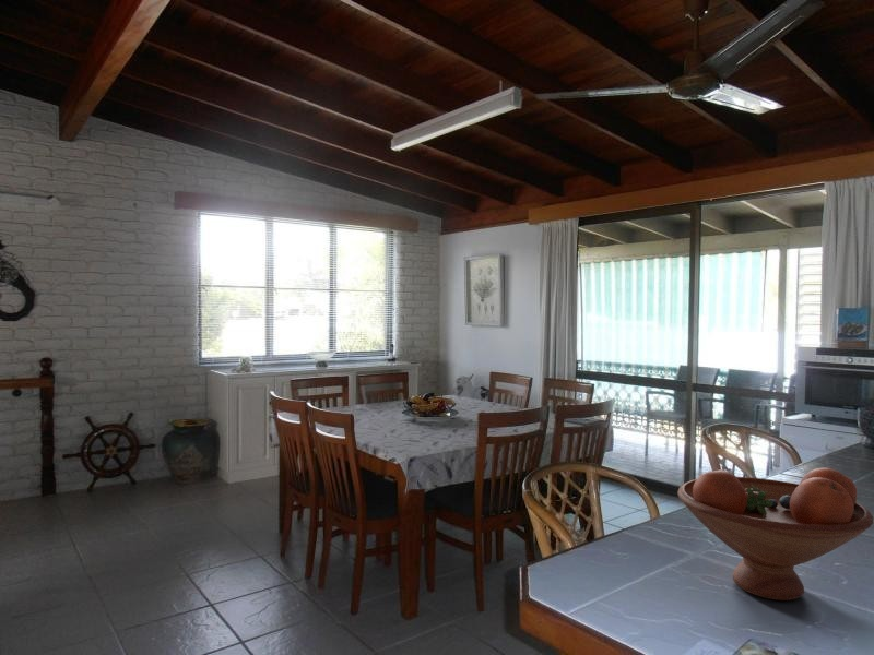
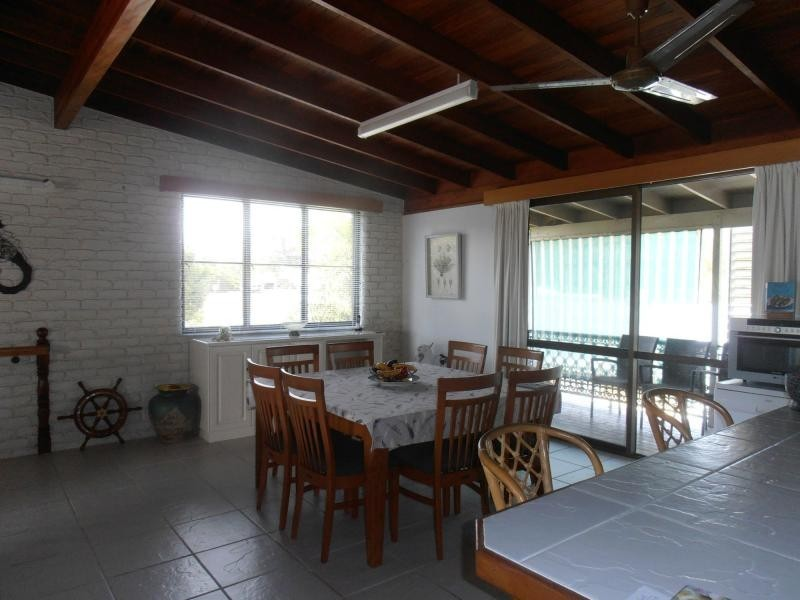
- fruit bowl (768, 525)
